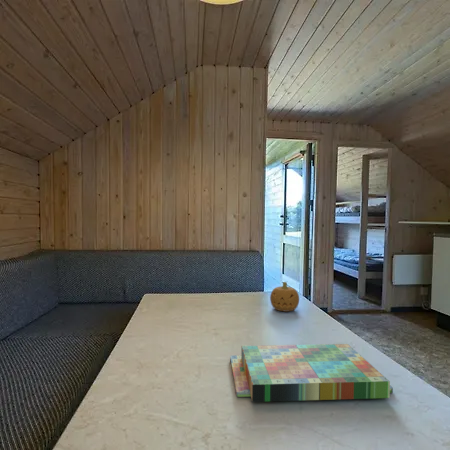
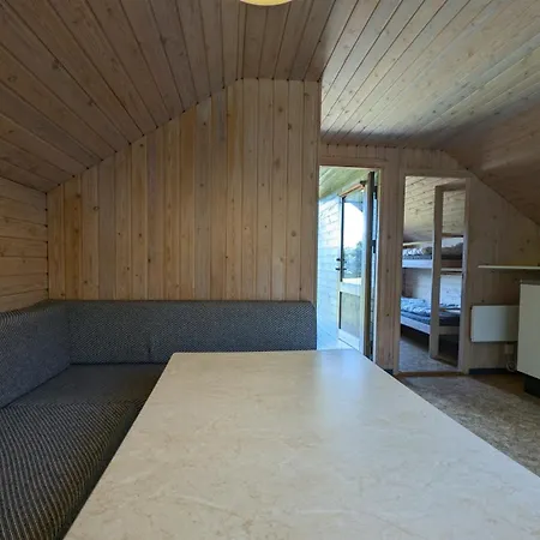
- board game (305, 368)
- fruit (284, 295)
